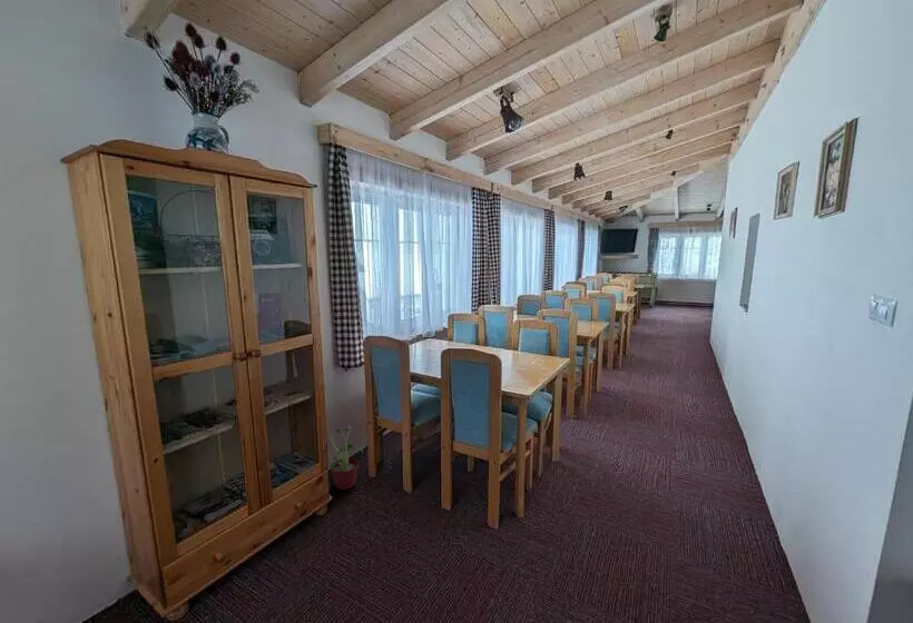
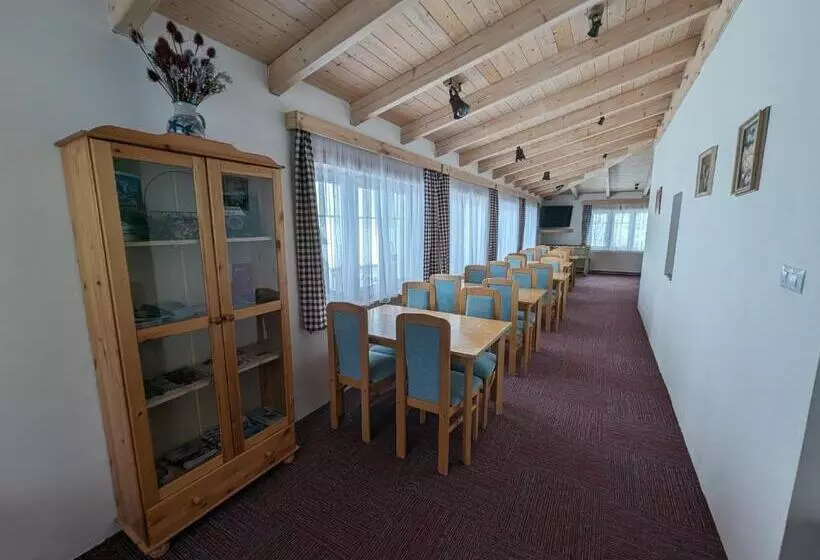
- potted plant (338, 454)
